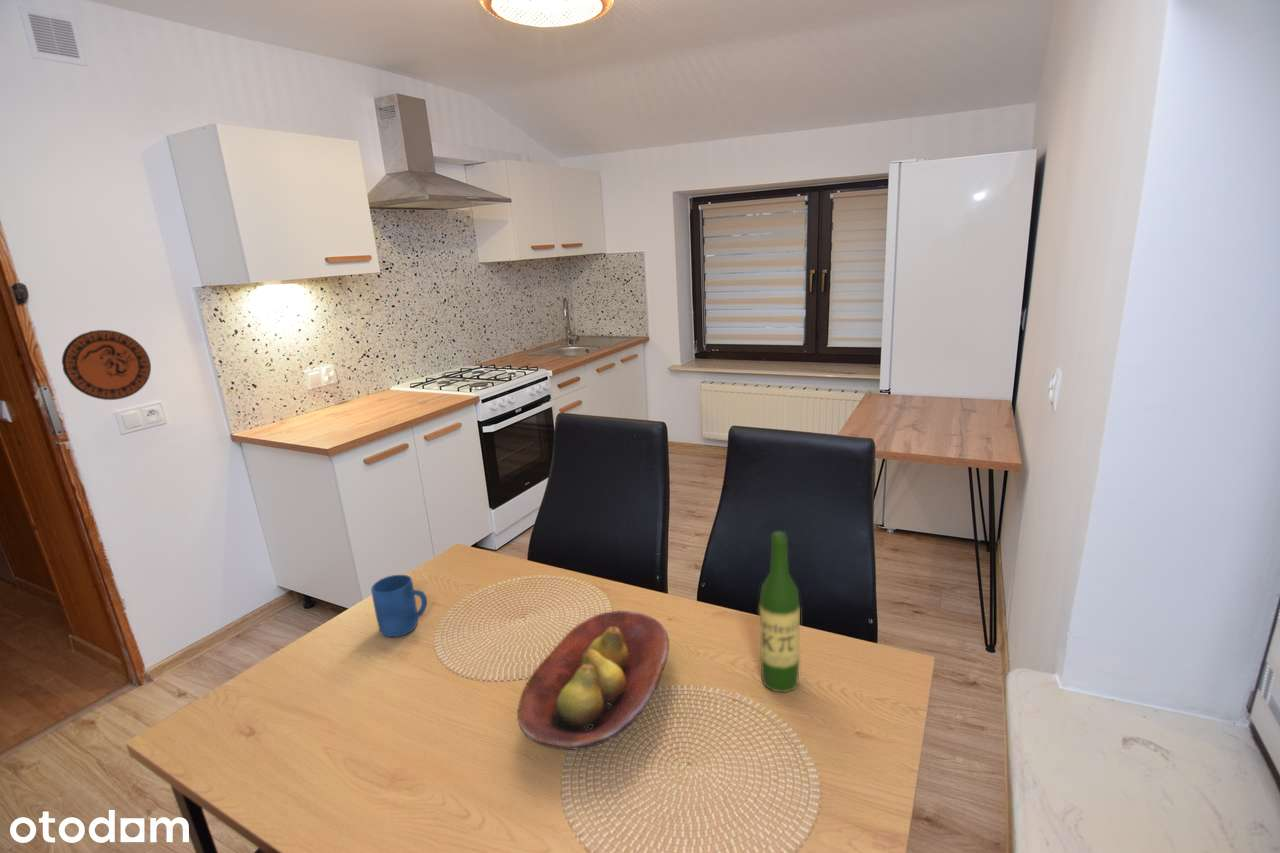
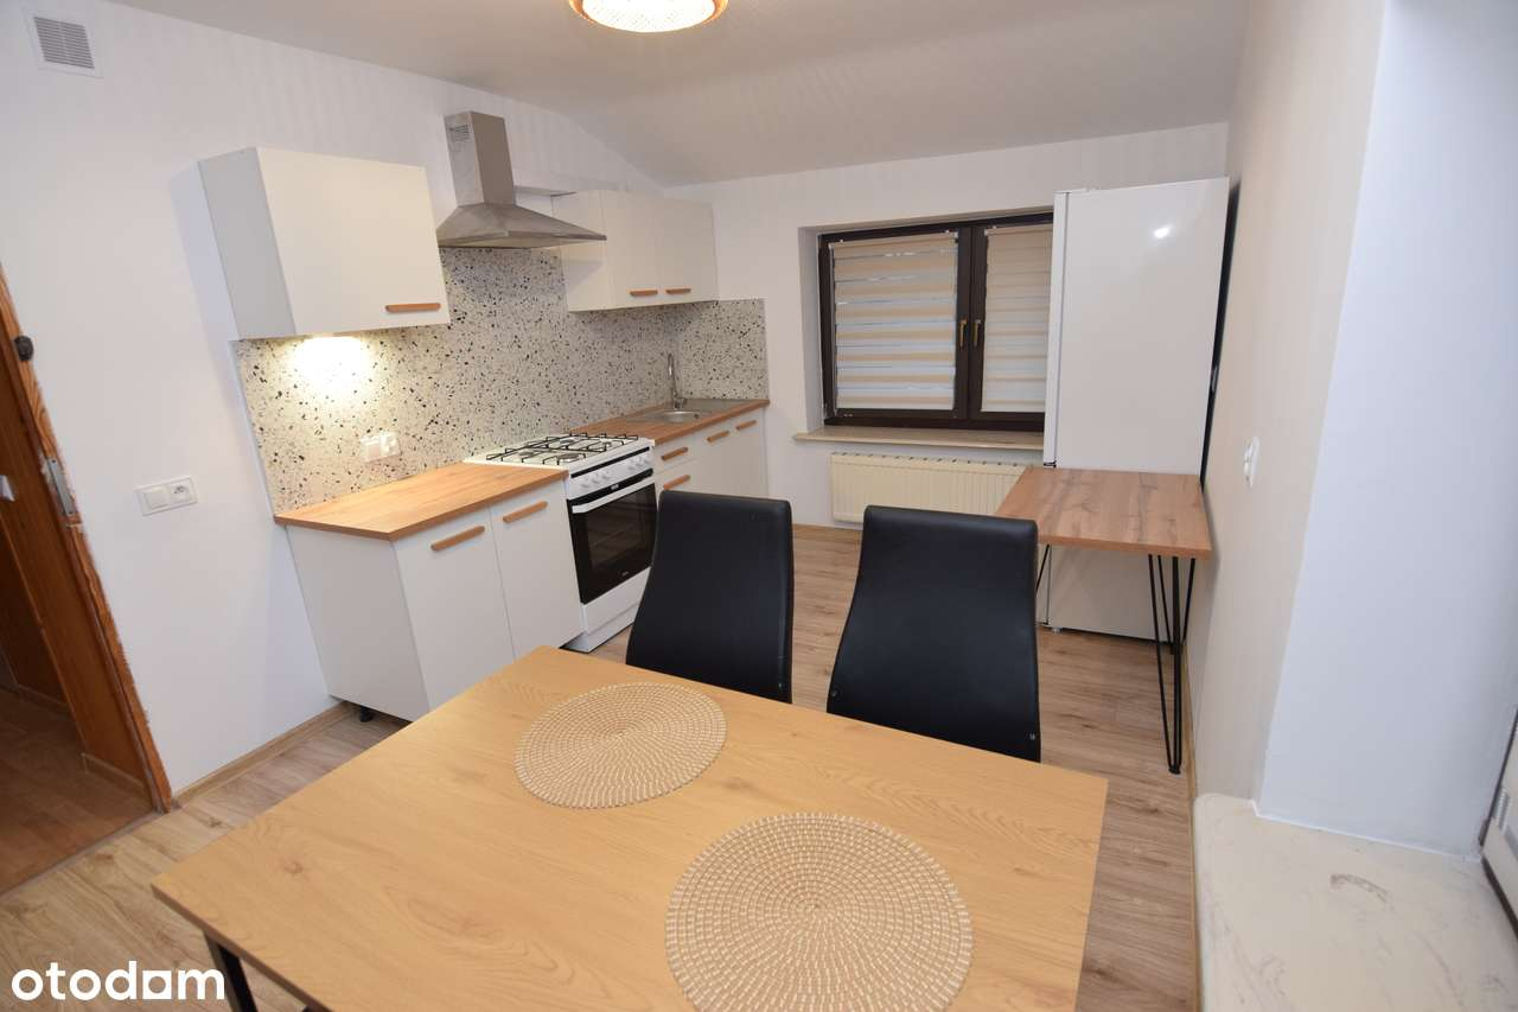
- wine bottle (779, 610)
- mug (403, 606)
- fruit bowl (599, 670)
- decorative plate (108, 365)
